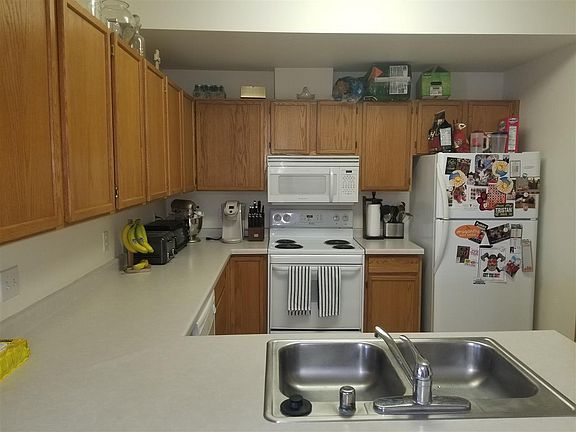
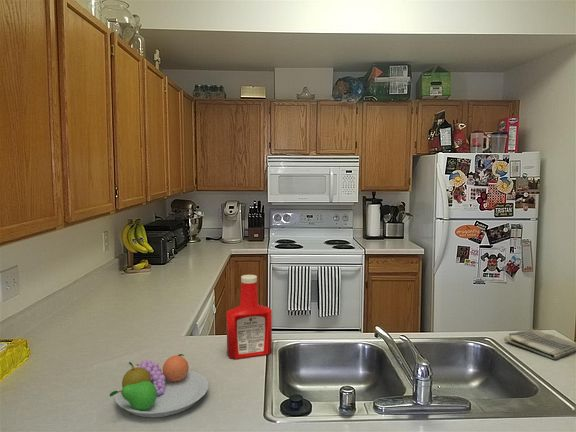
+ fruit bowl (159, 381)
+ dish towel (542, 341)
+ soap bottle (249, 315)
